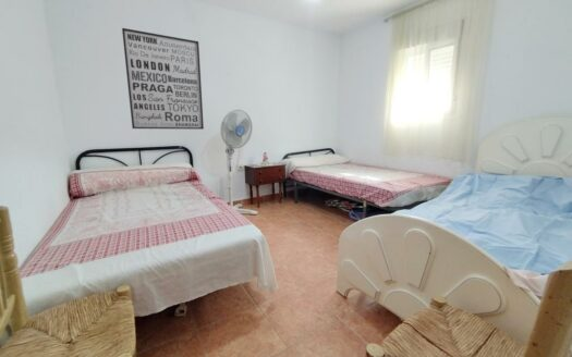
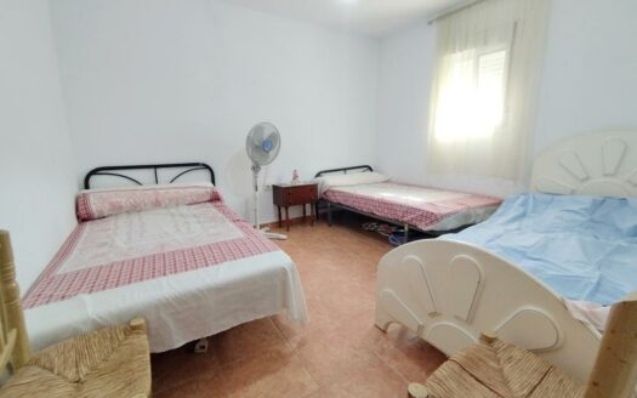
- wall art (166, 83)
